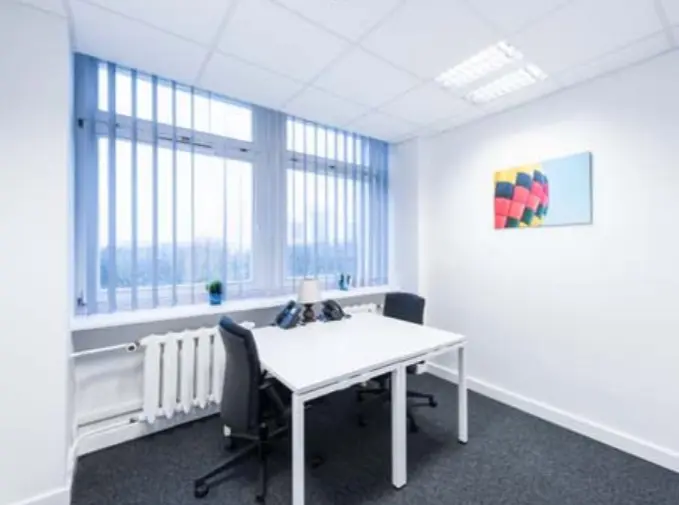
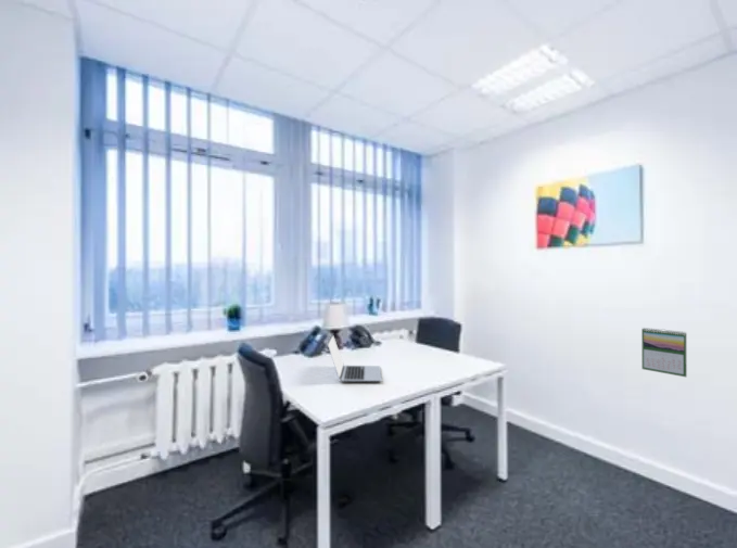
+ calendar (663, 351)
+ laptop (355, 366)
